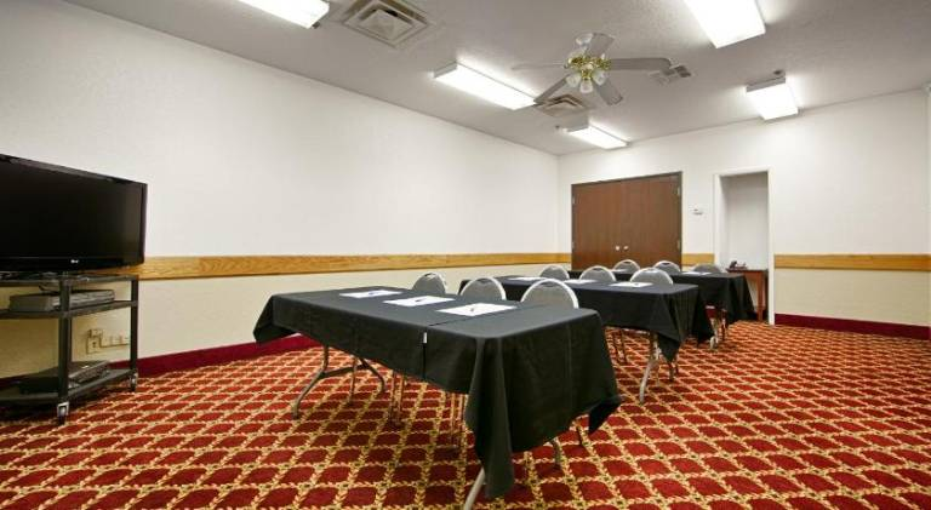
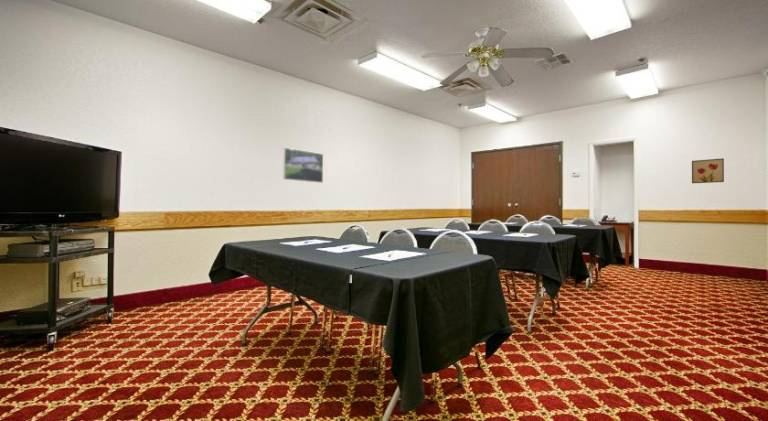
+ wall art (707, 171)
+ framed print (304, 166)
